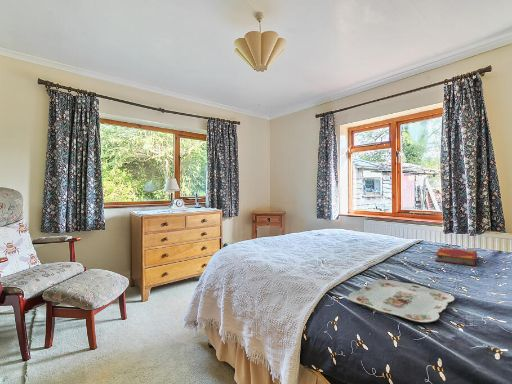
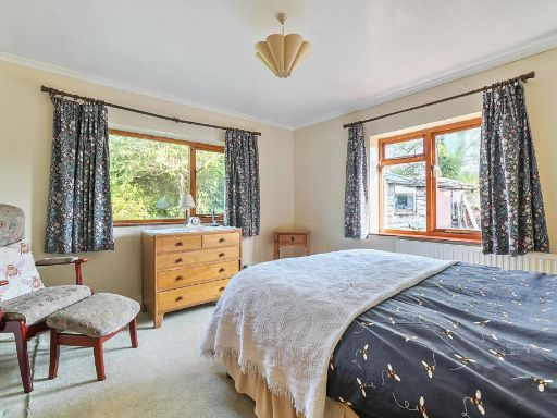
- serving tray (400, 297)
- hardback book (456, 255)
